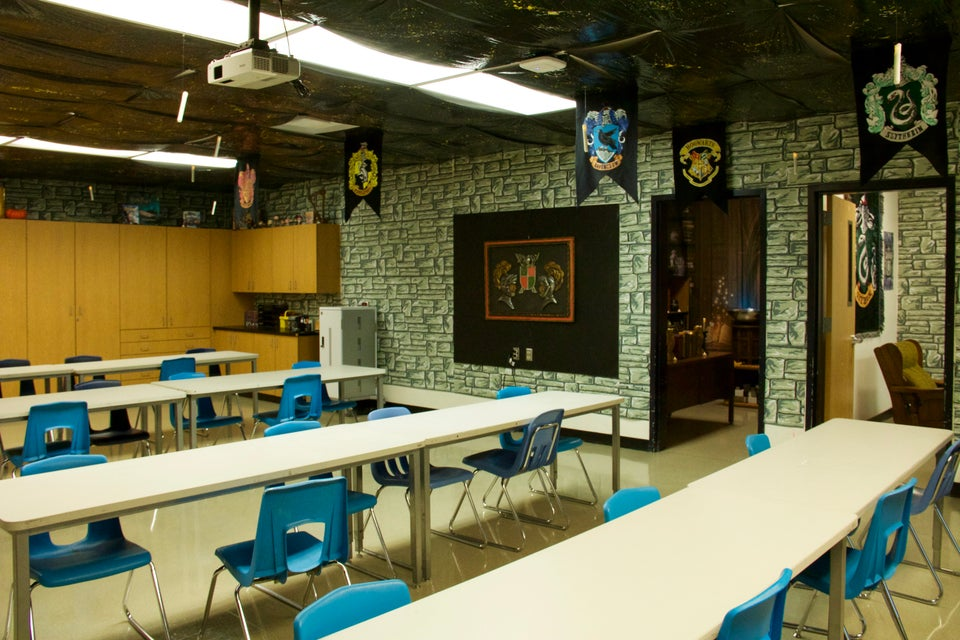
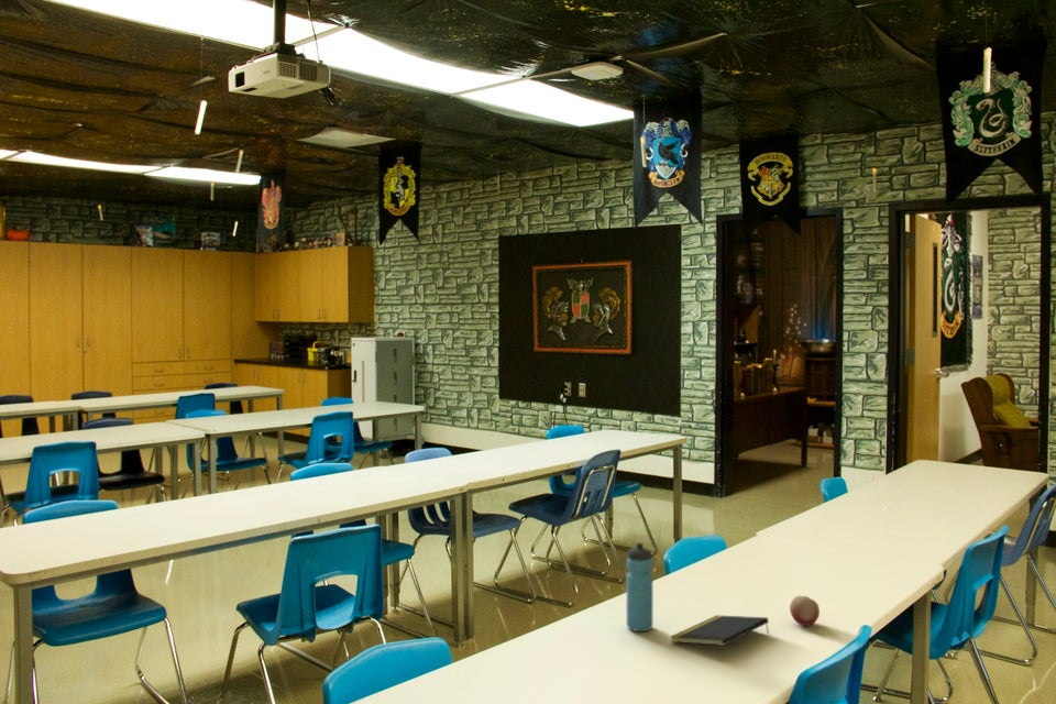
+ fruit (804, 609)
+ water bottle (639, 585)
+ notepad (719, 629)
